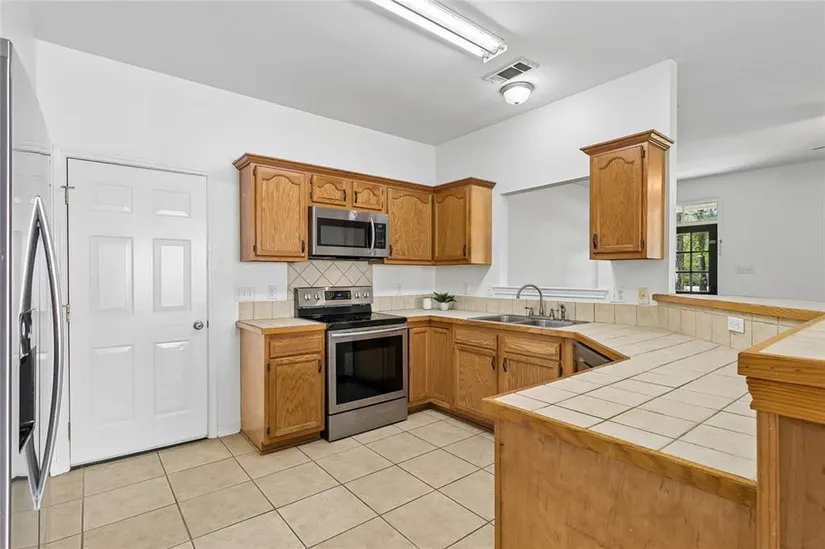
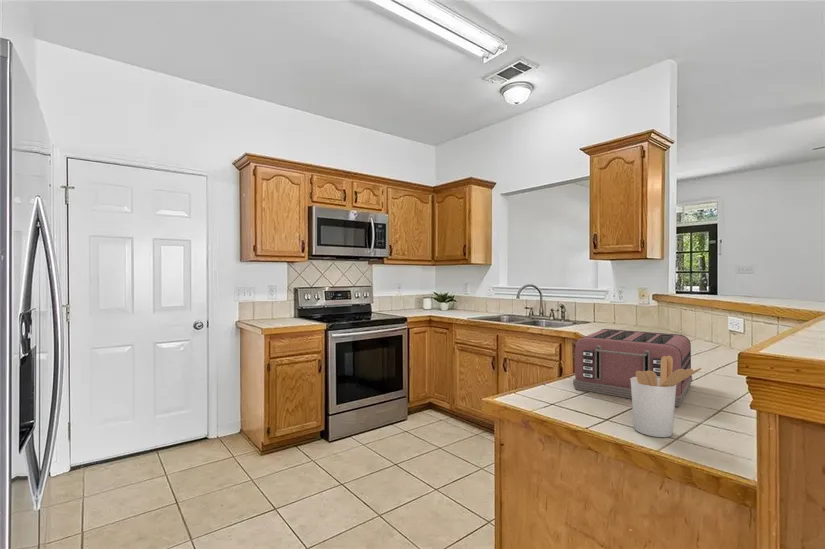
+ utensil holder (663, 396)
+ toaster (632, 362)
